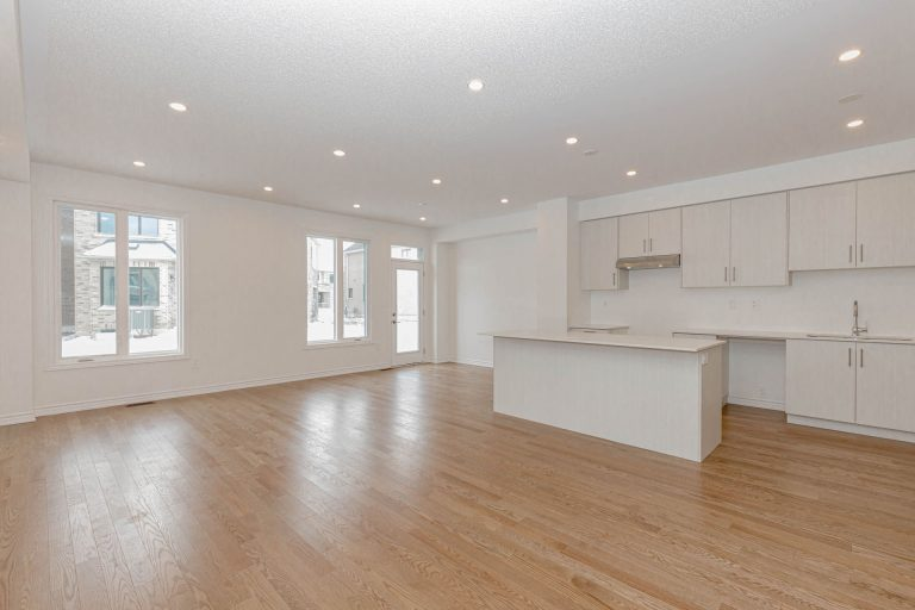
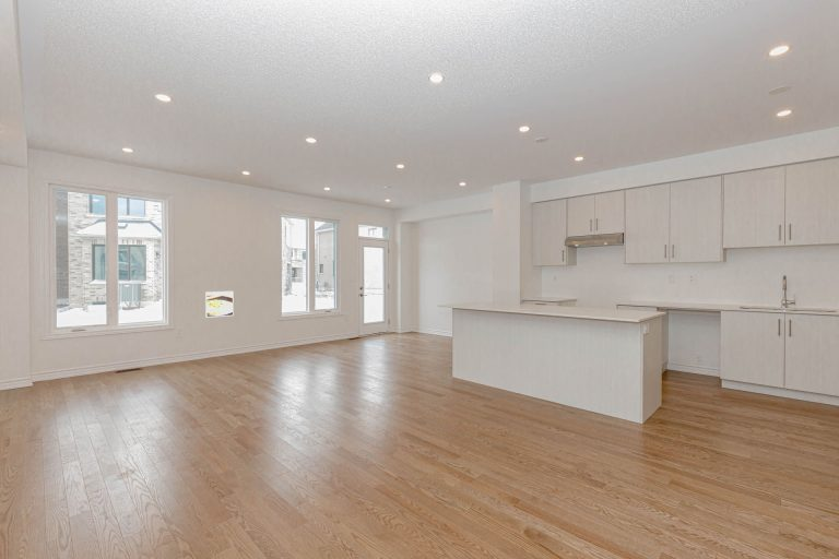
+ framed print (220, 304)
